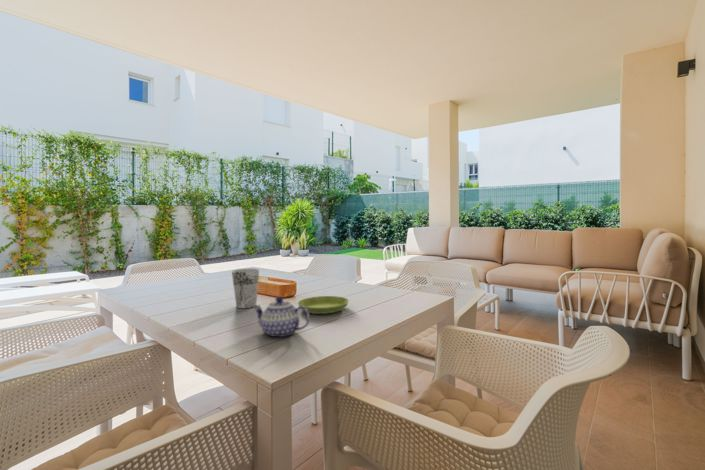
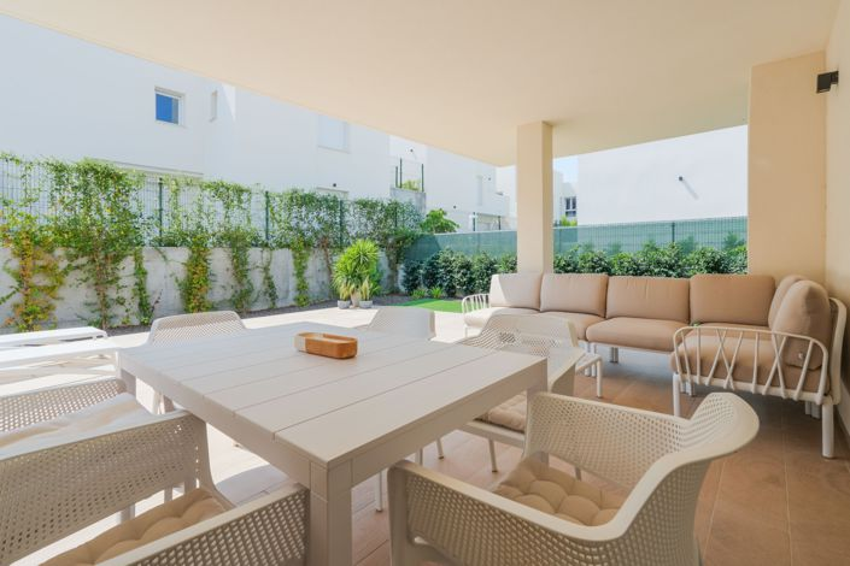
- teapot (281, 314)
- saucer (323, 305)
- cup (246, 288)
